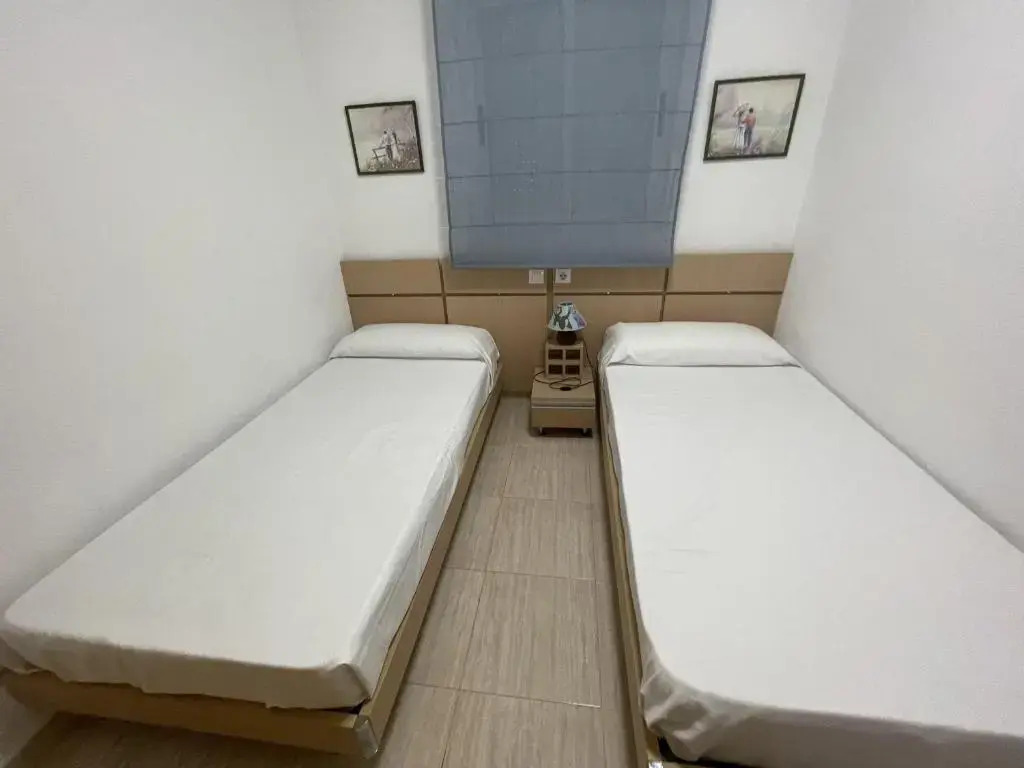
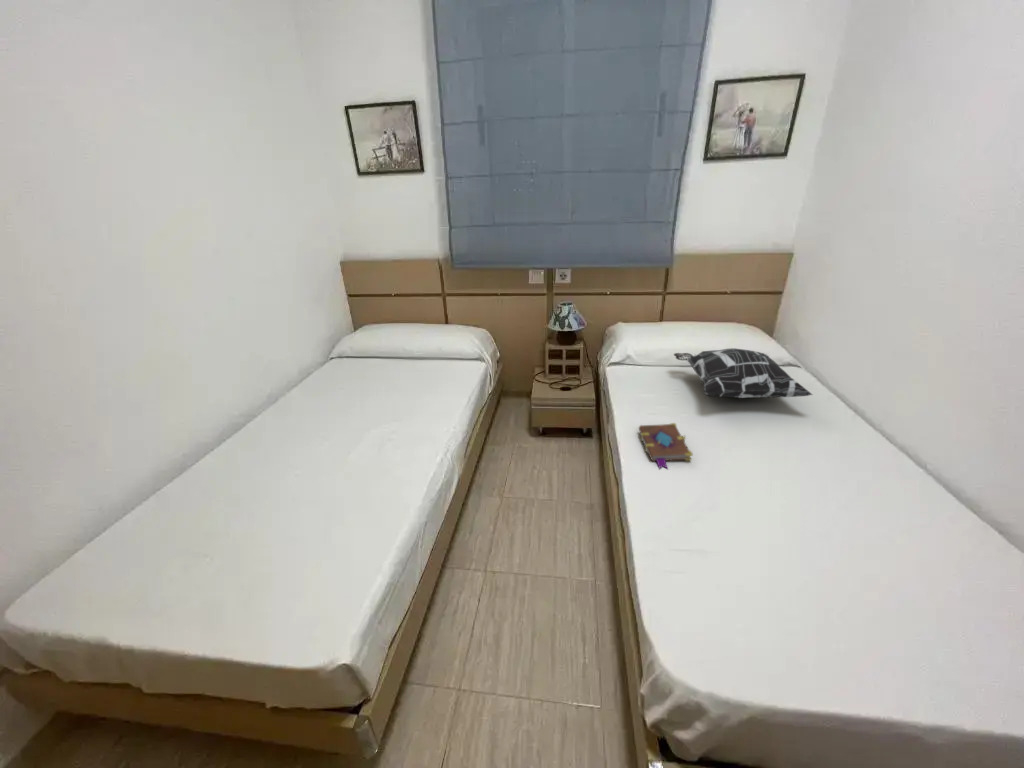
+ book (667, 444)
+ decorative pillow (735, 371)
